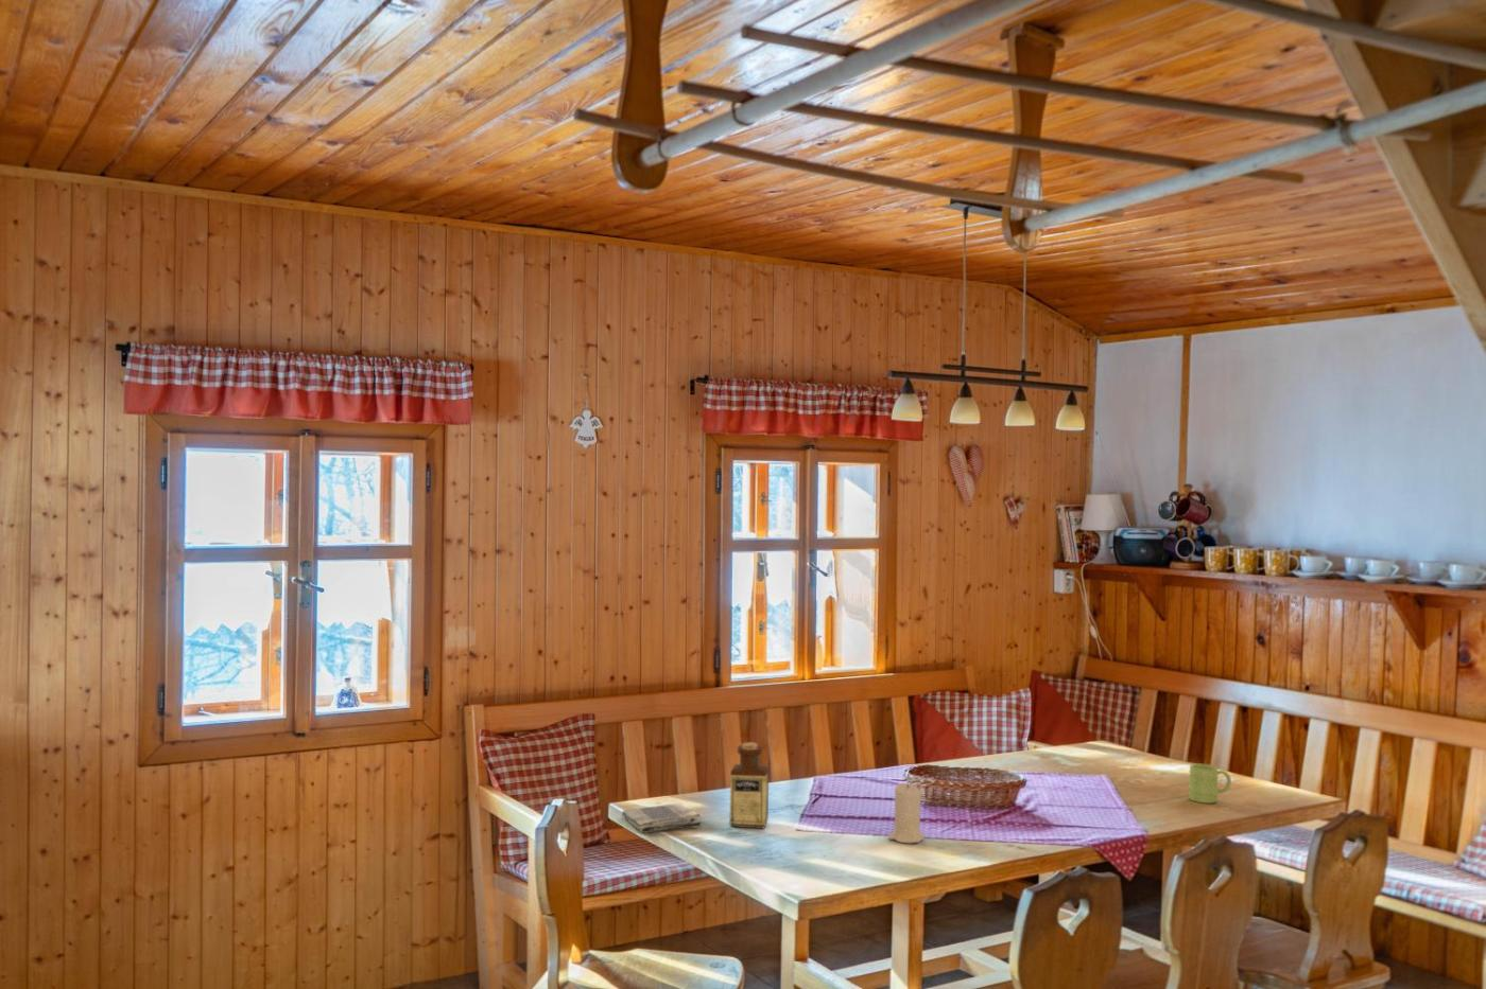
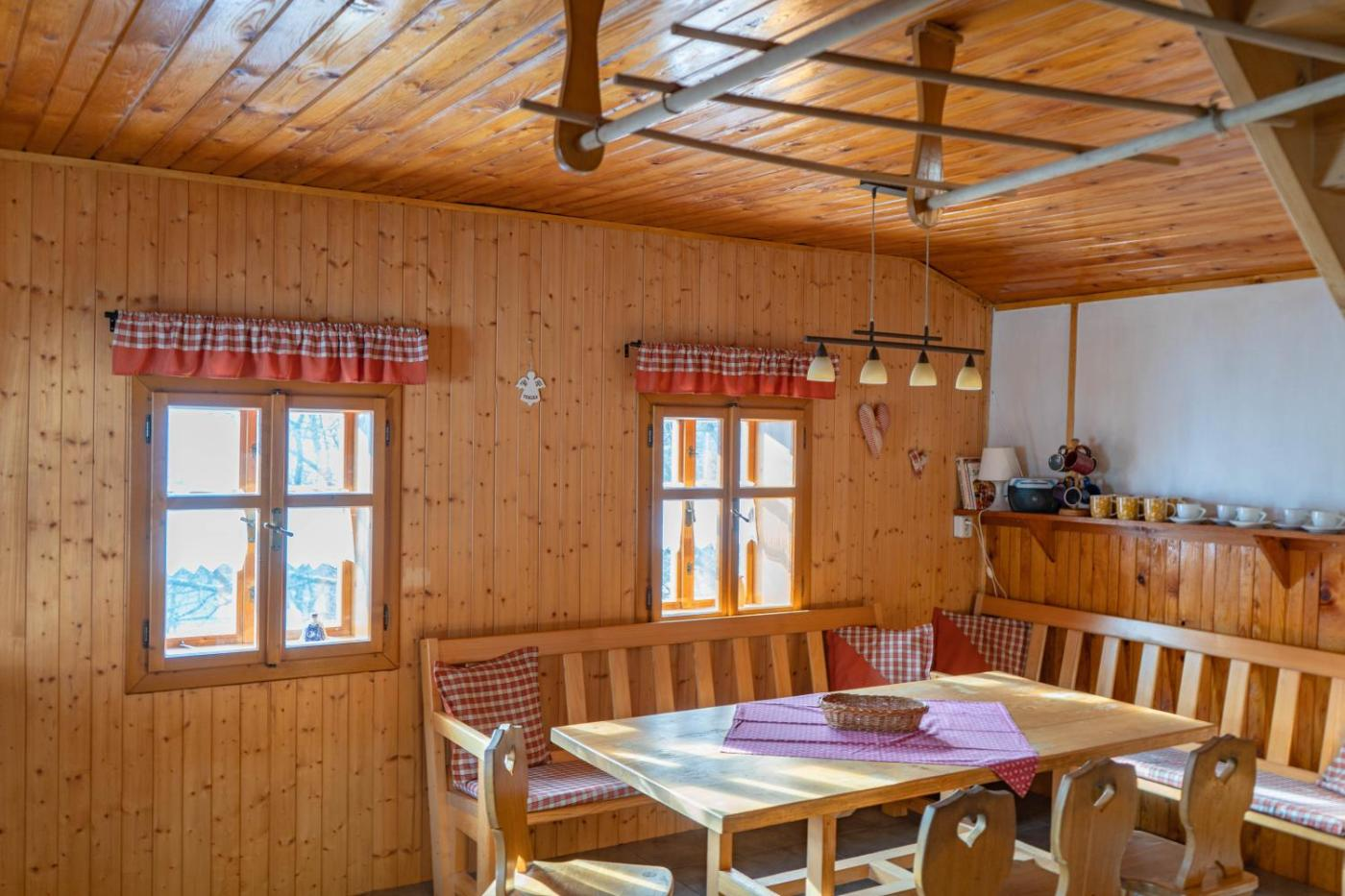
- bottle (749, 784)
- dish towel (662, 816)
- candle (906, 810)
- mug (1209, 784)
